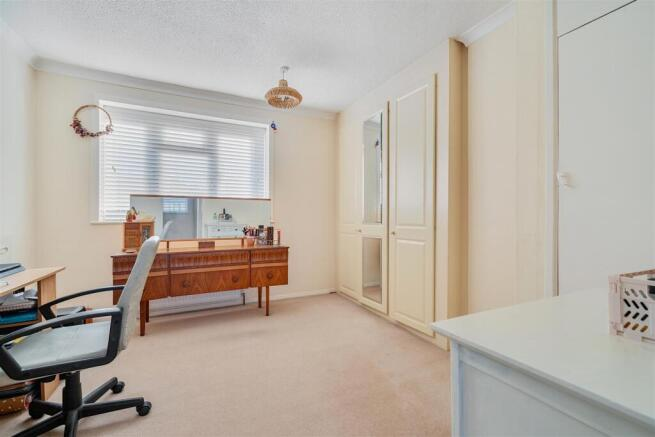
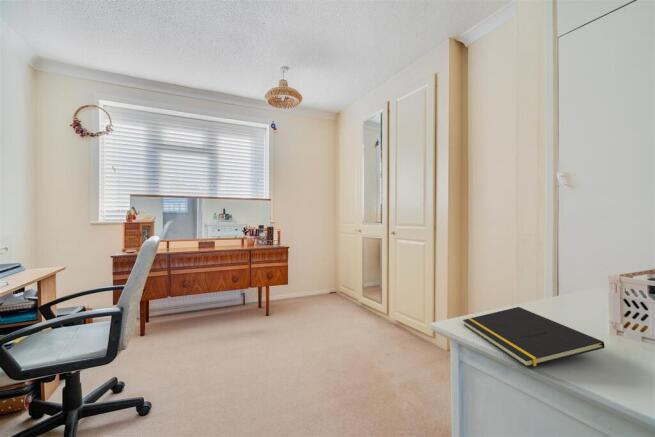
+ notepad (522, 331)
